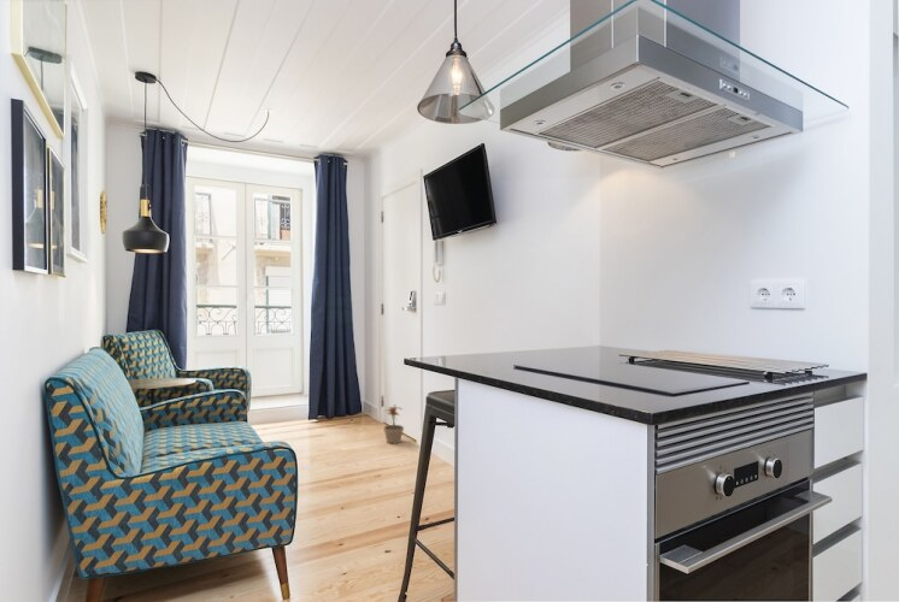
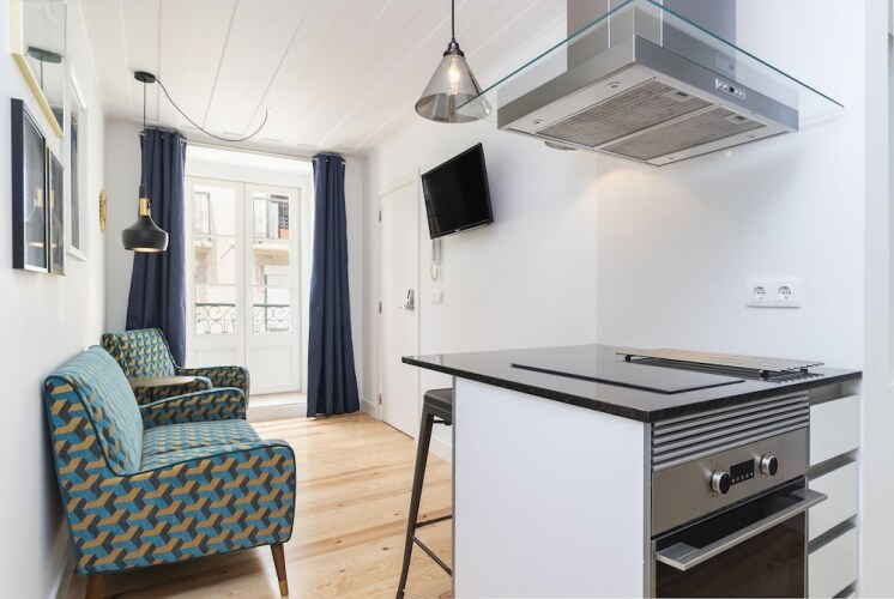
- potted plant (393, 423)
